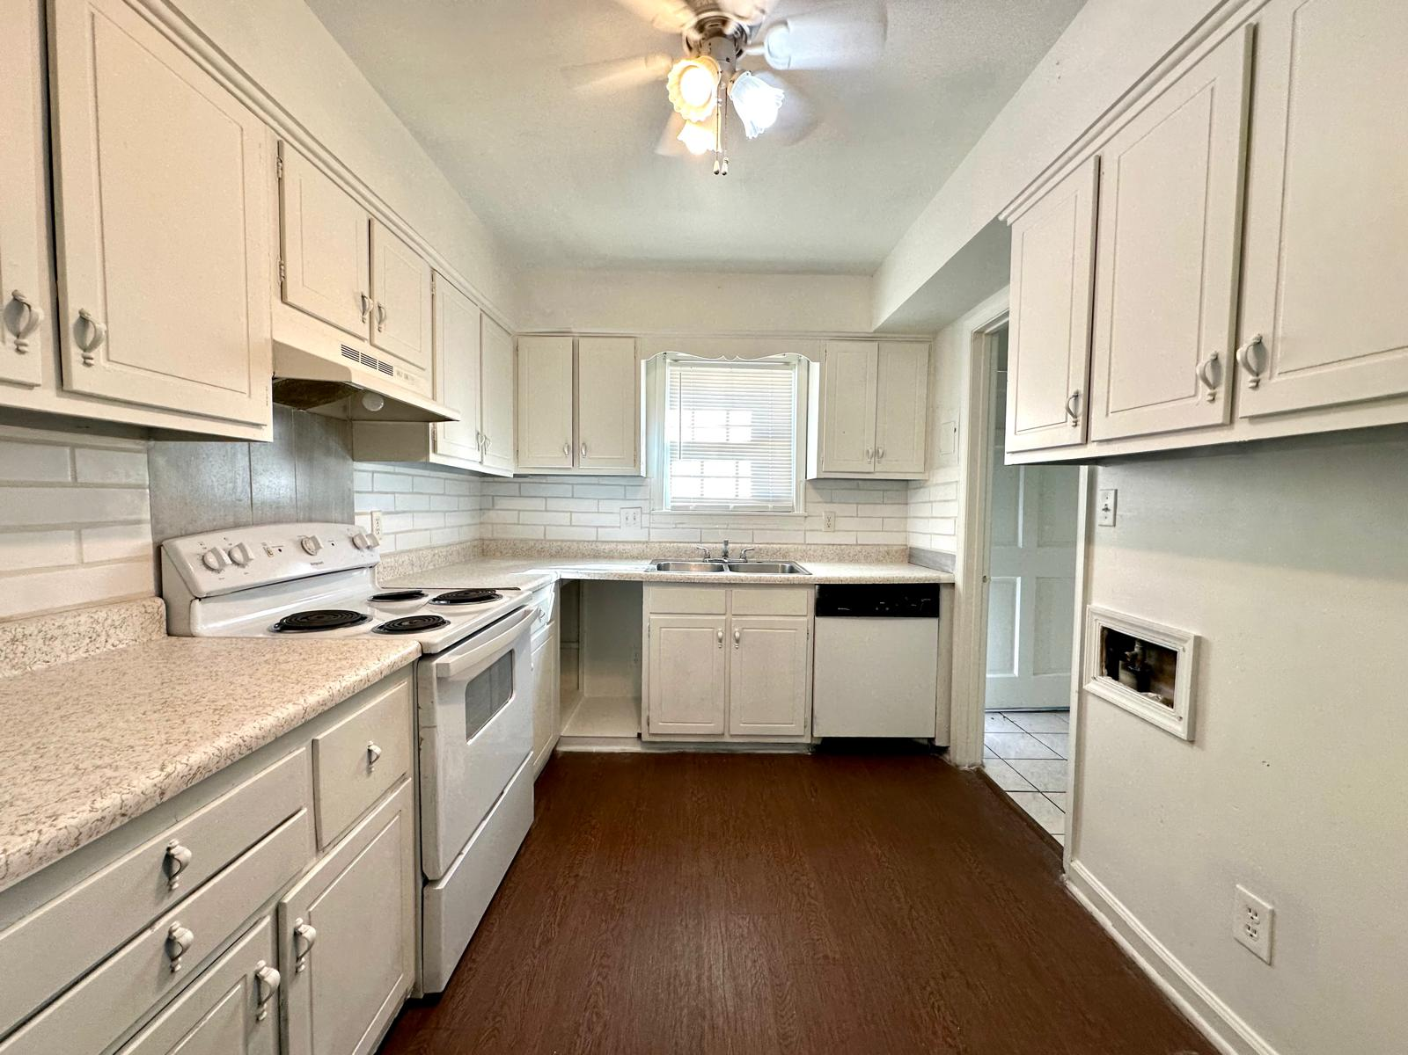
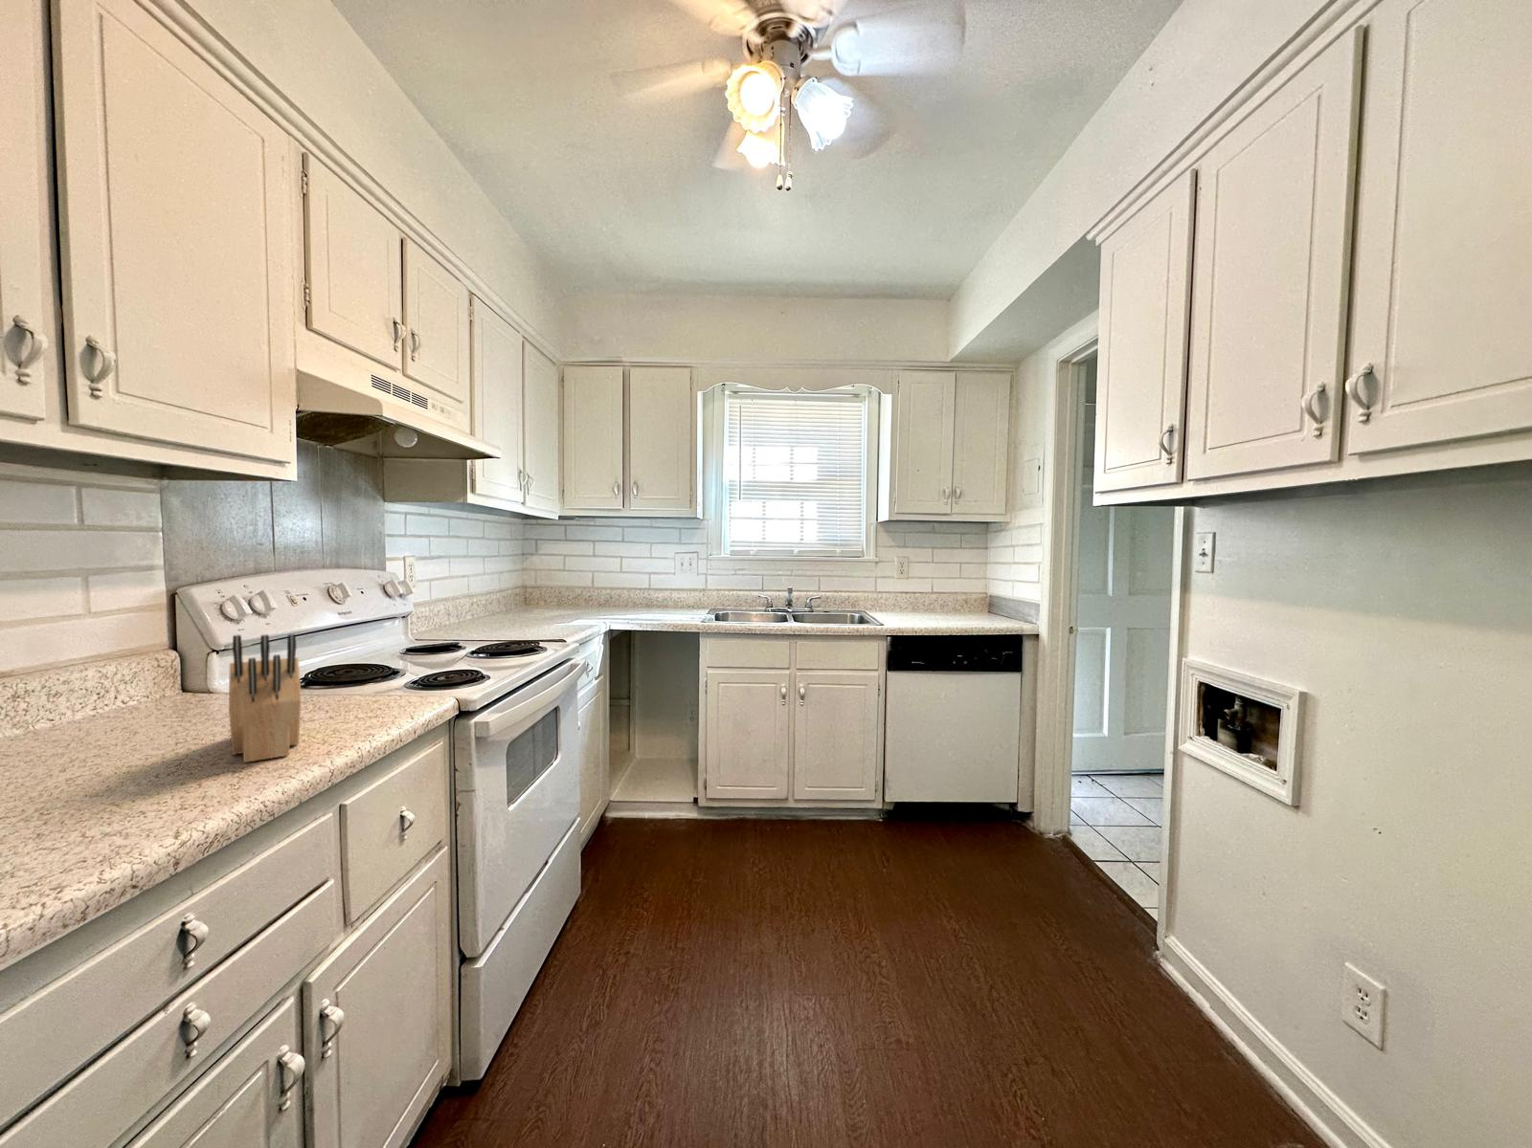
+ knife block (265, 687)
